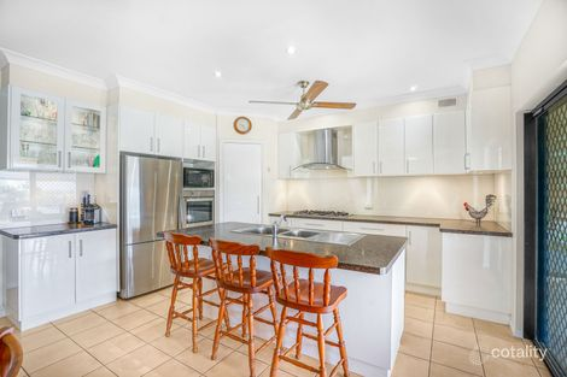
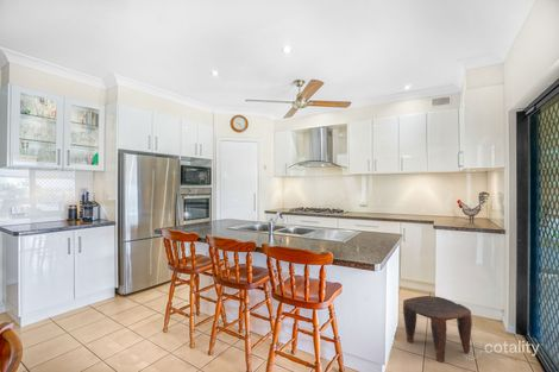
+ stool (435, 326)
